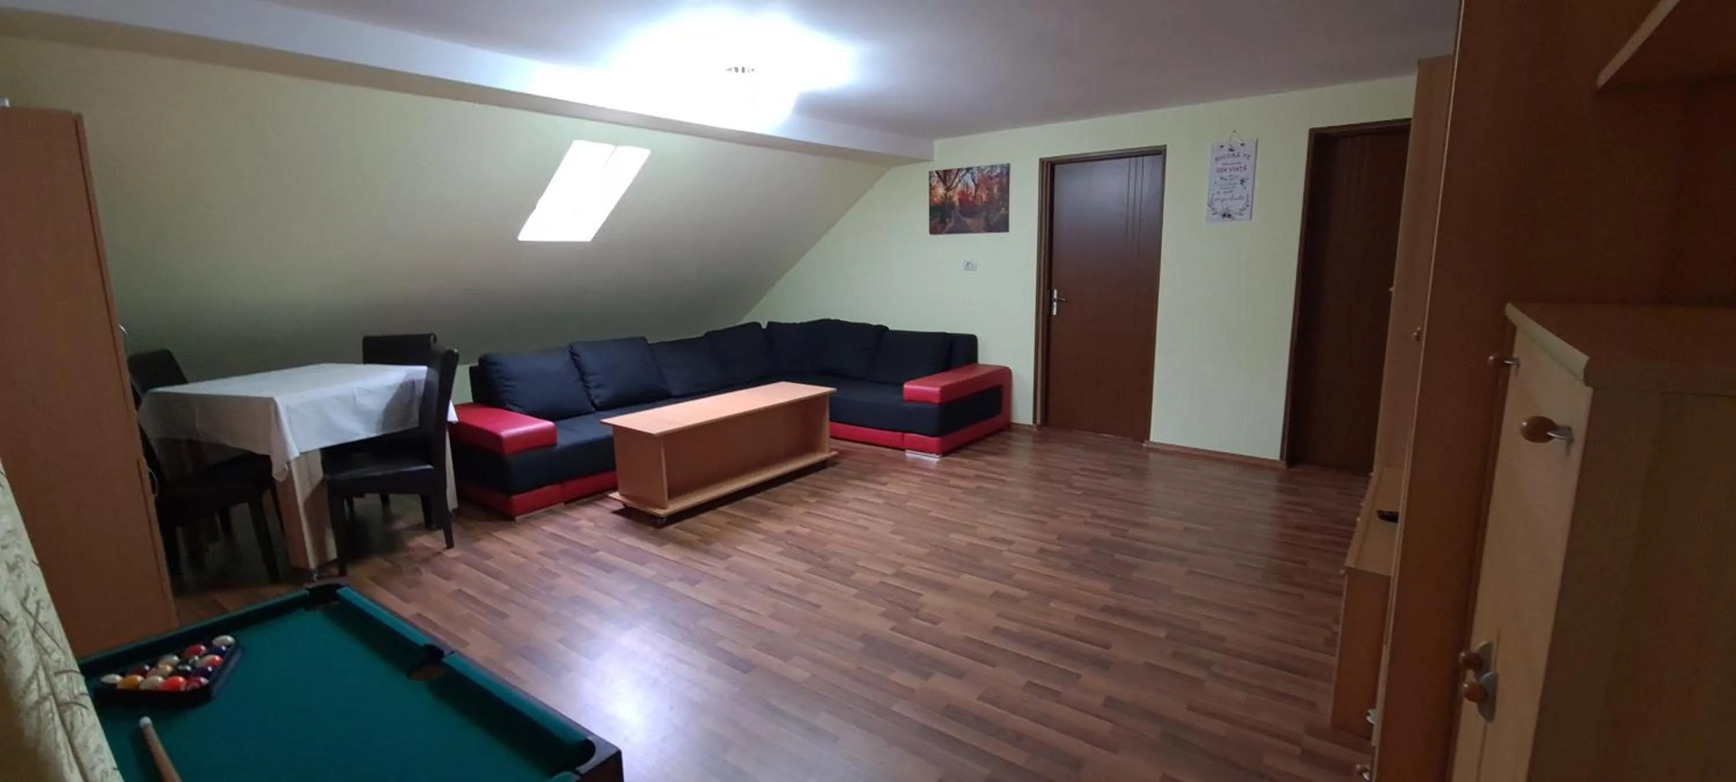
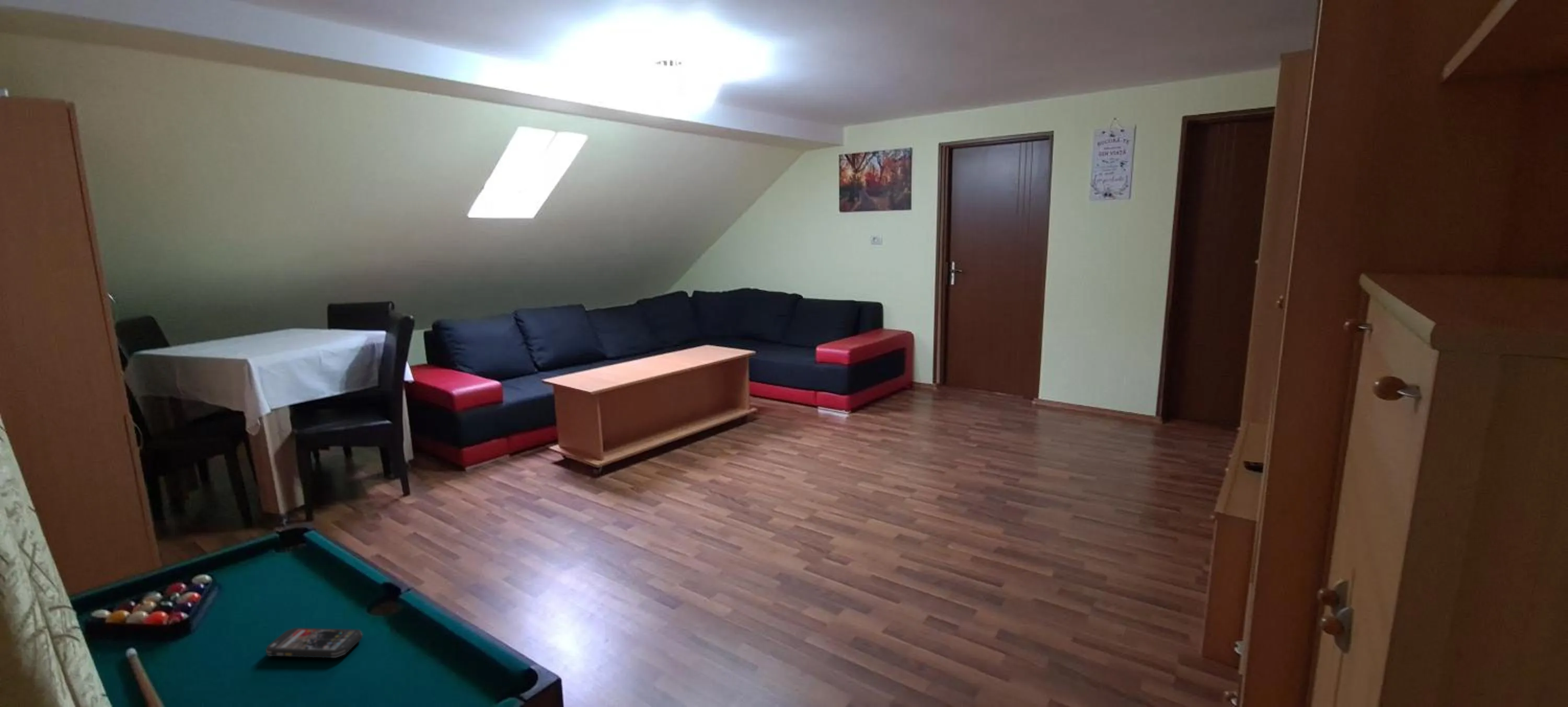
+ smartphone (315, 642)
